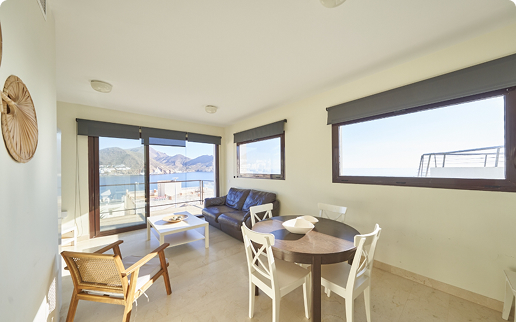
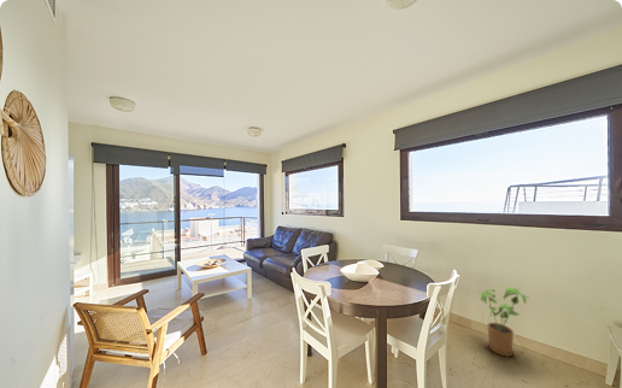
+ house plant (501, 317)
